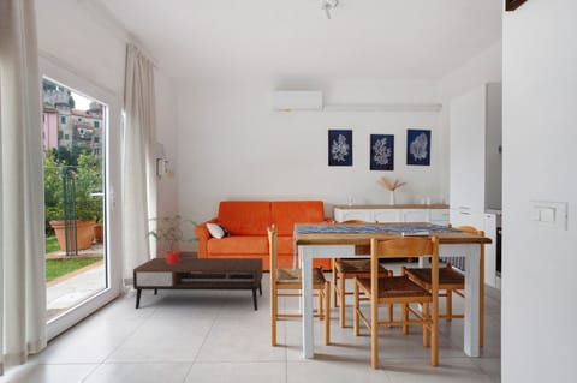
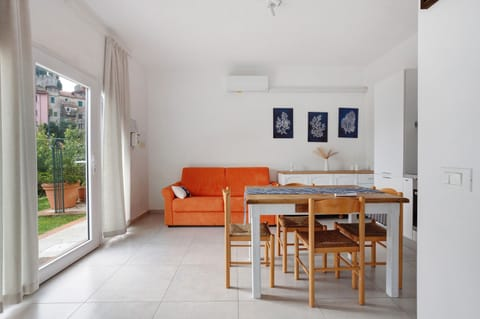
- potted plant (174, 239)
- coffee table (202, 282)
